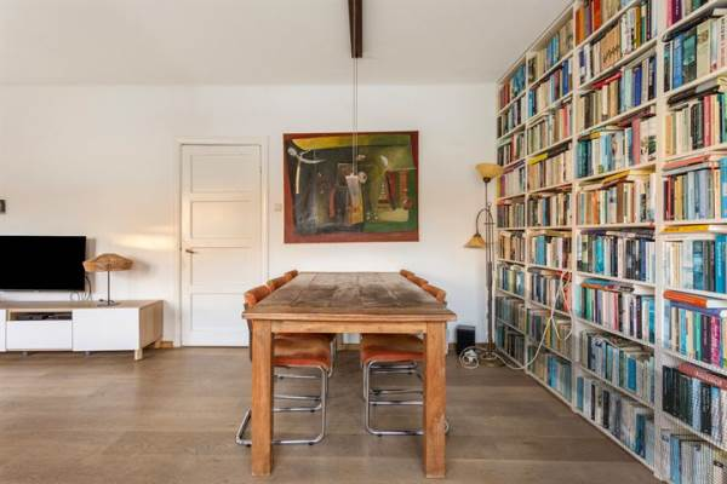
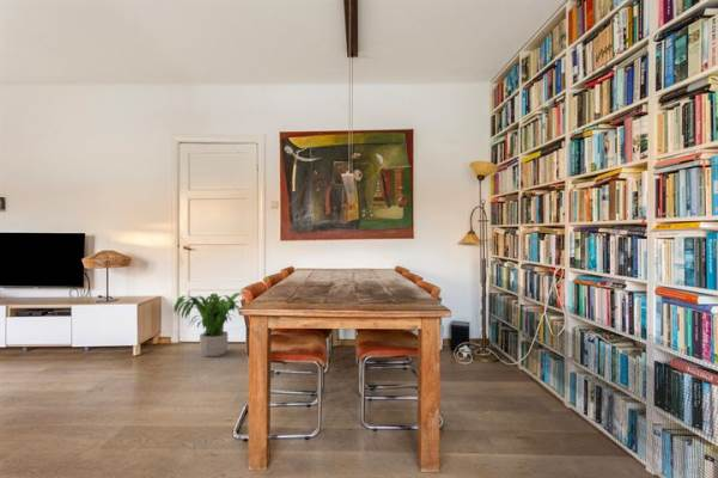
+ potted plant (217, 323)
